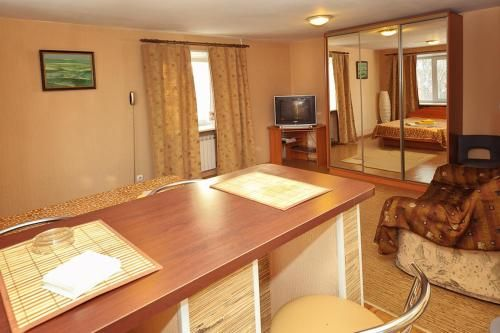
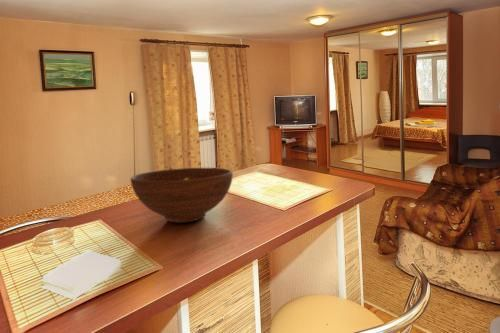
+ fruit bowl (184, 196)
